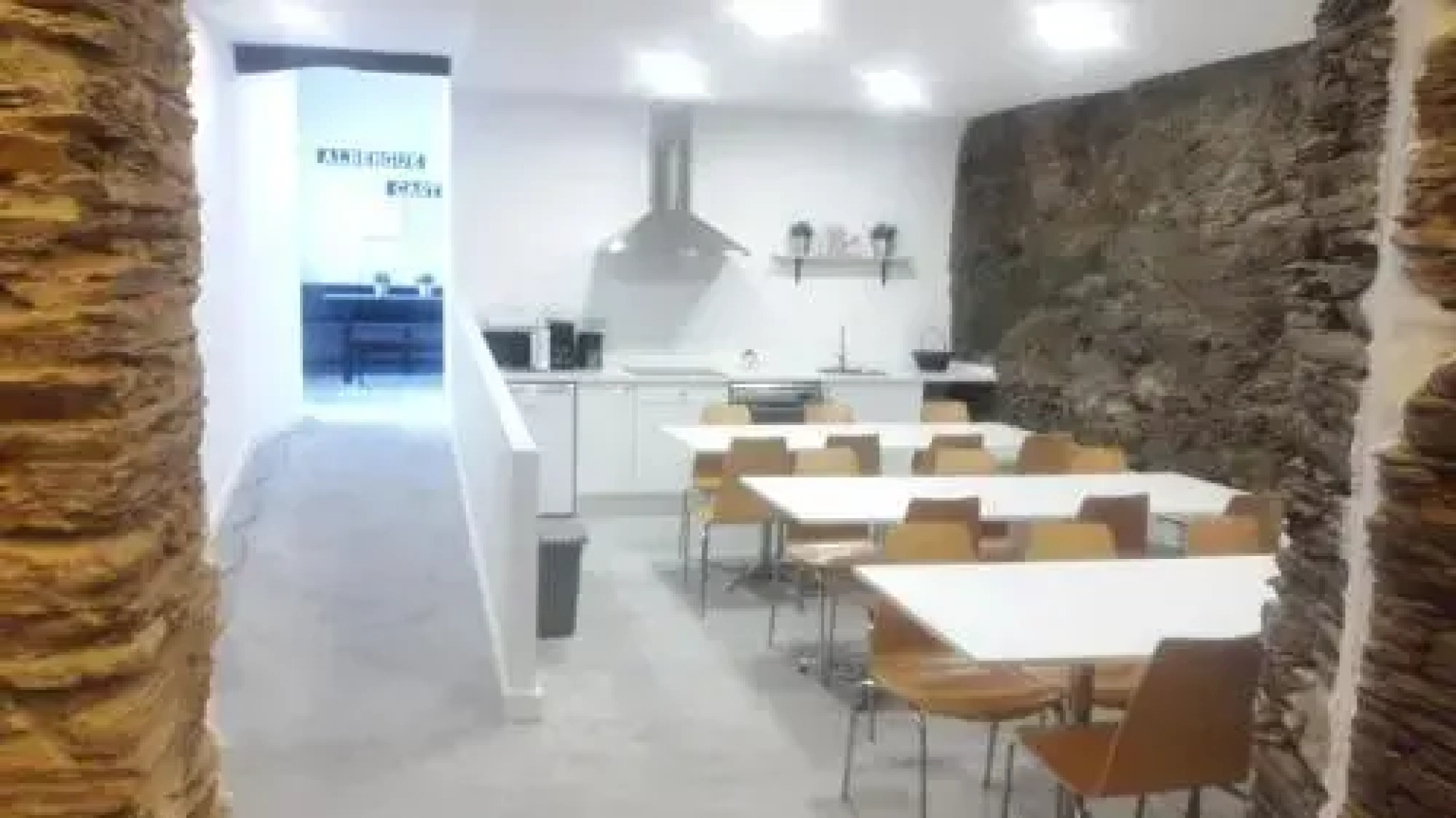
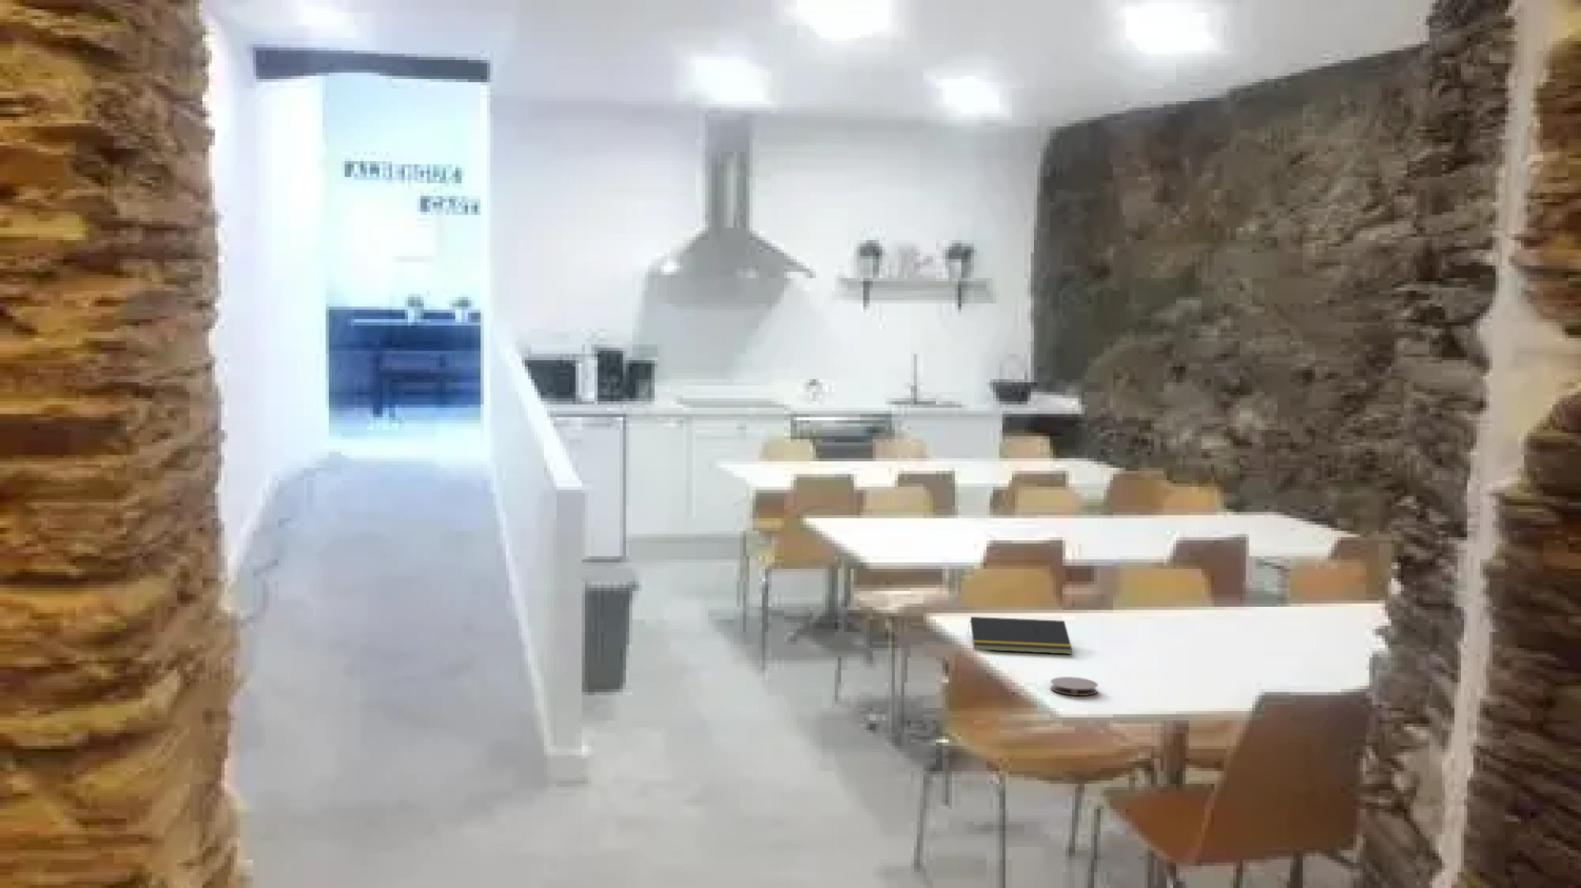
+ notepad (1020, 635)
+ coaster (1074, 686)
